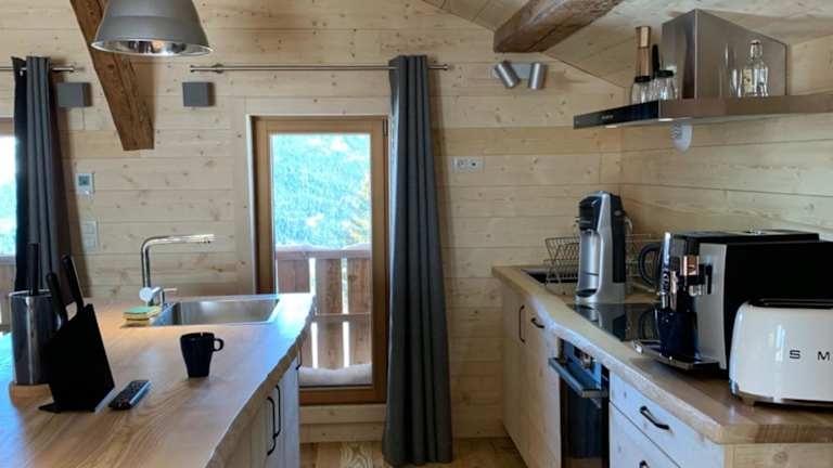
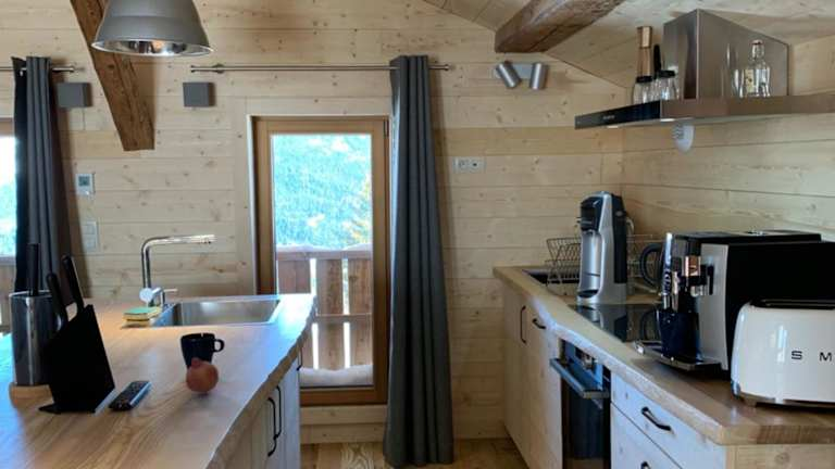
+ fruit (201, 375)
